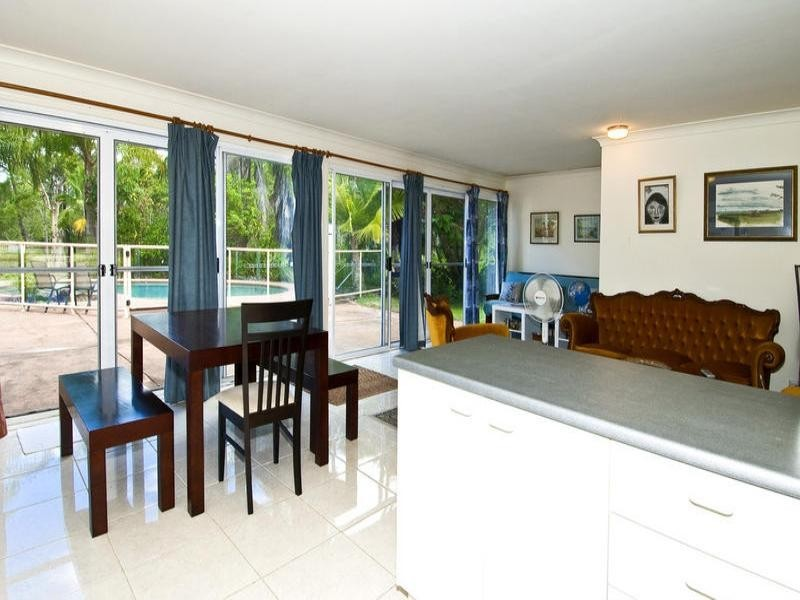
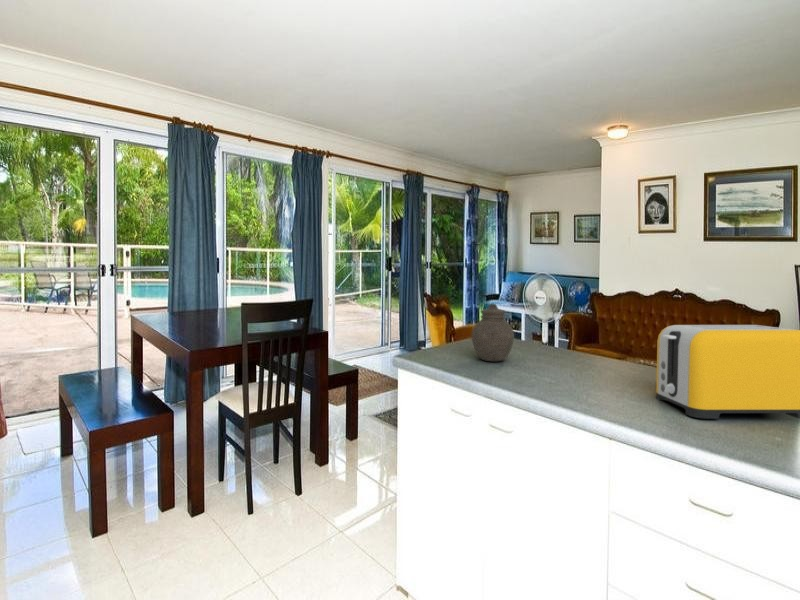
+ jar (492, 331)
+ toaster (727, 367)
